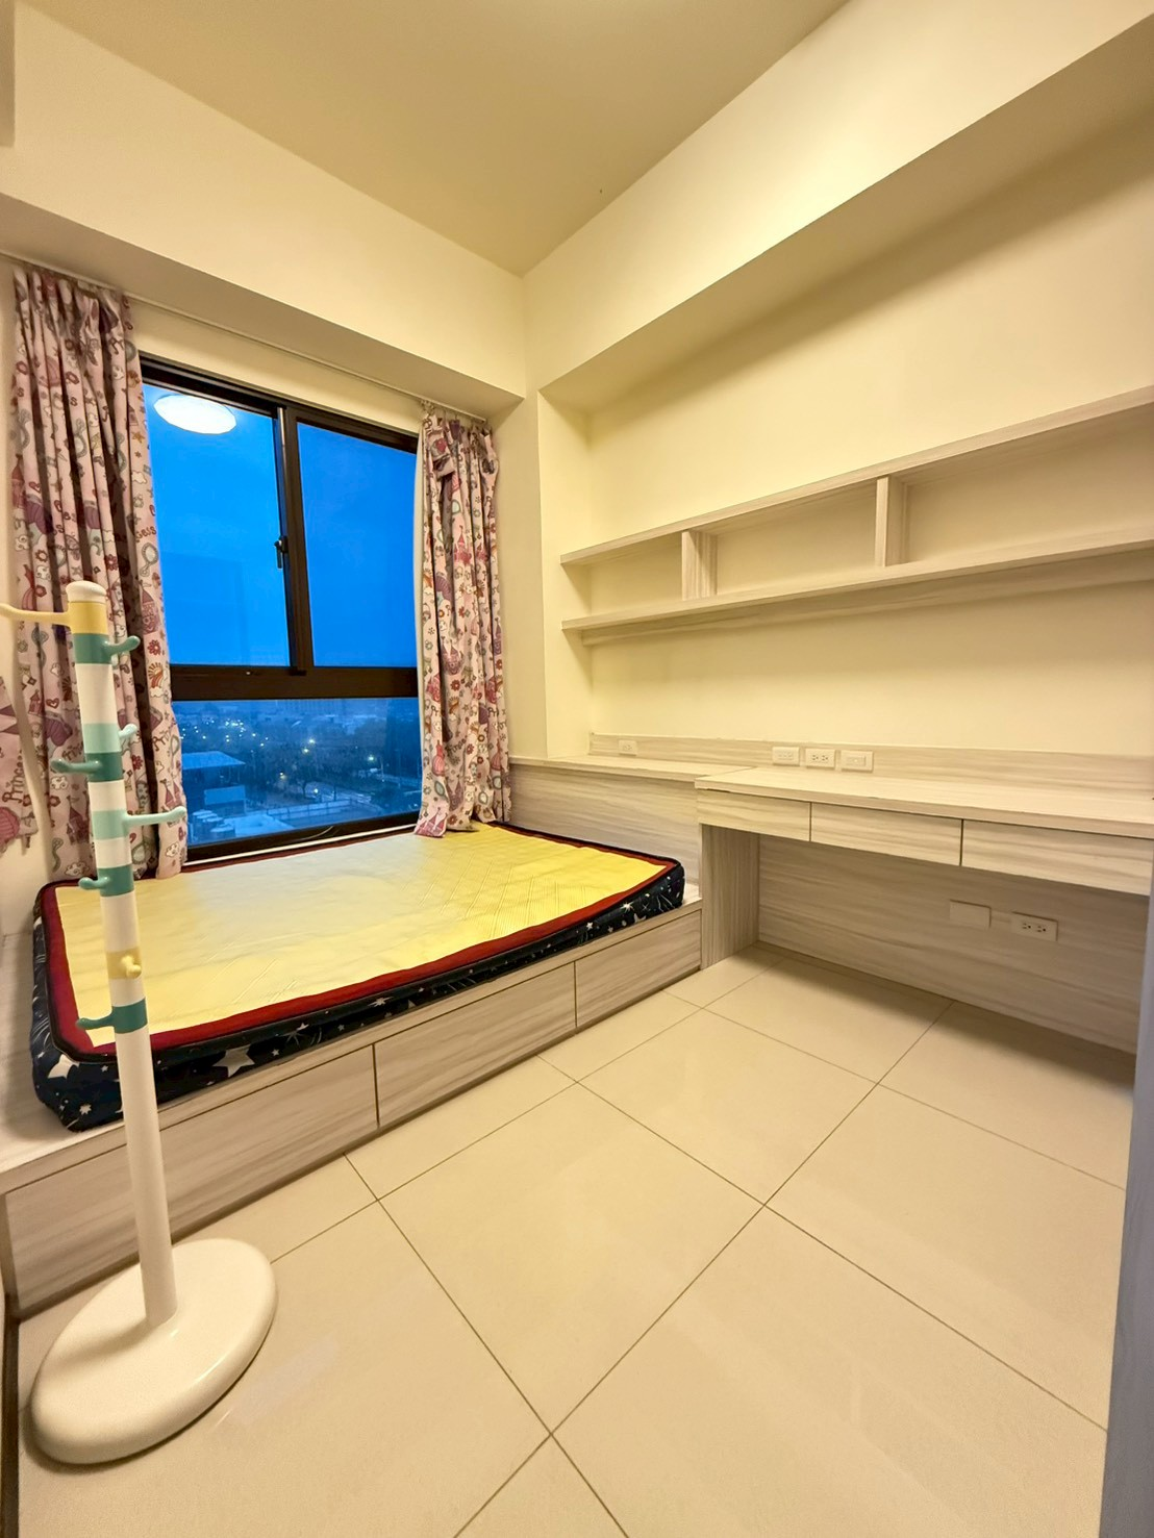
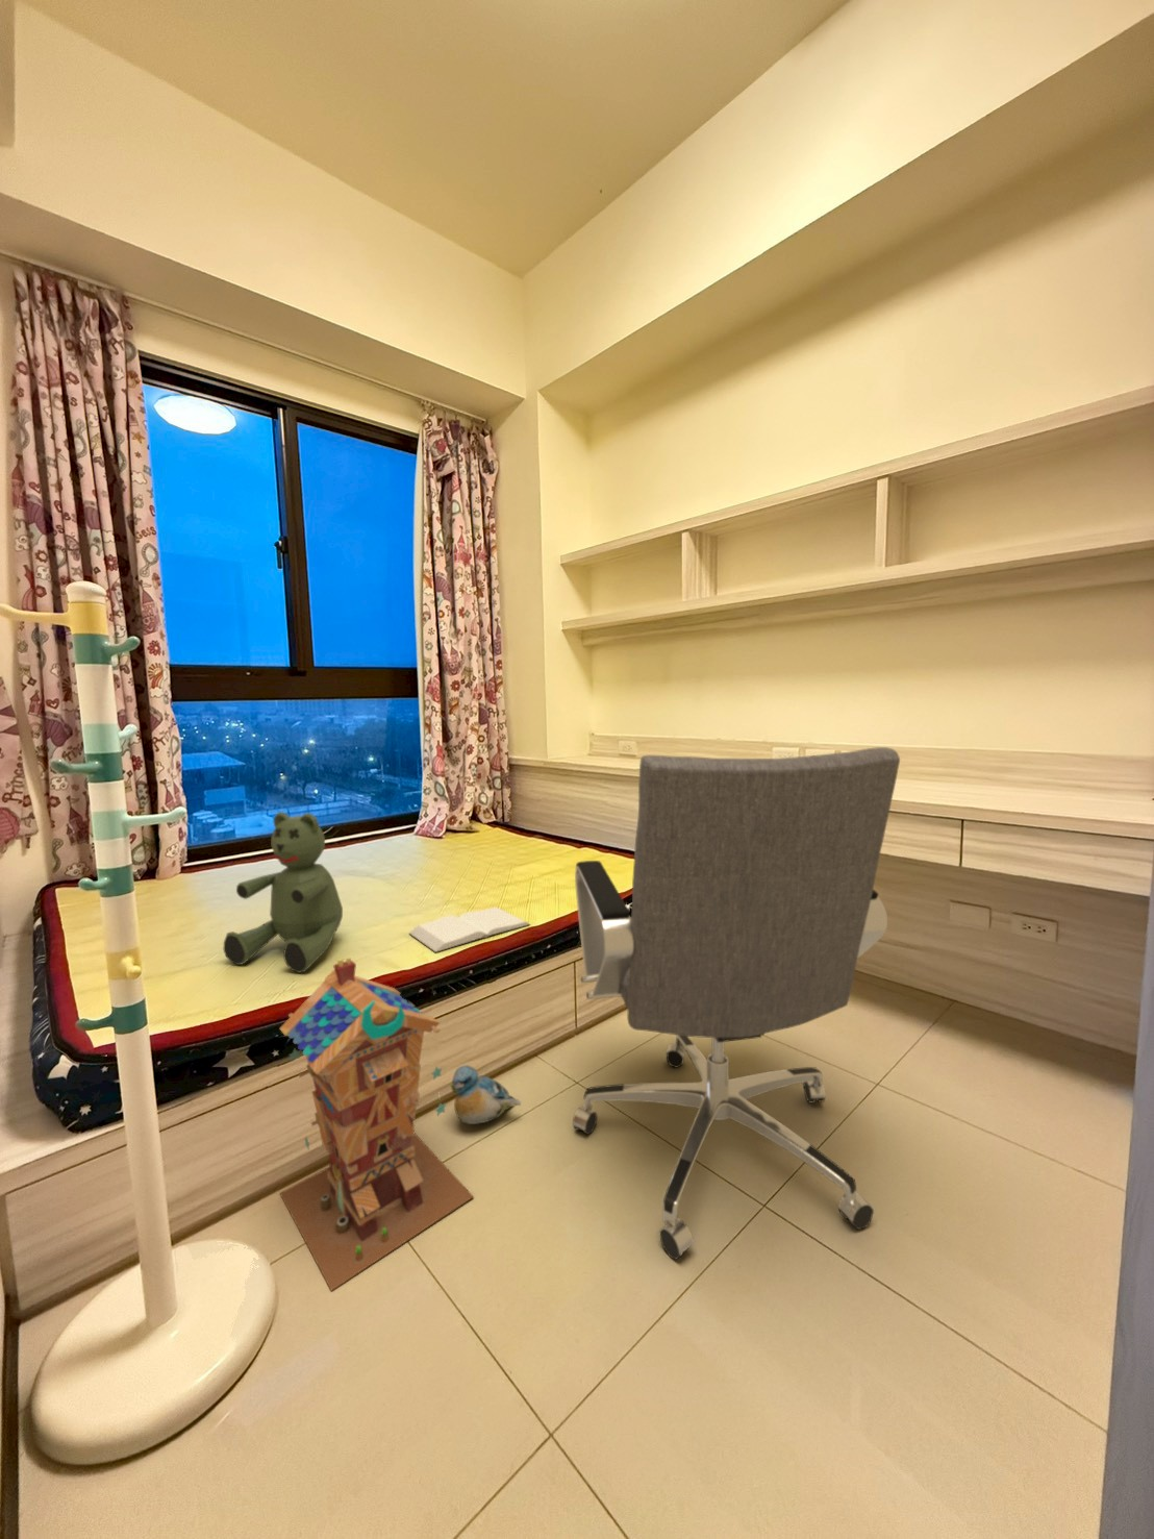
+ office chair (714, 947)
+ teddy bear (295, 883)
+ toy house (369, 1084)
+ book (470, 924)
+ plush toy (485, 1091)
